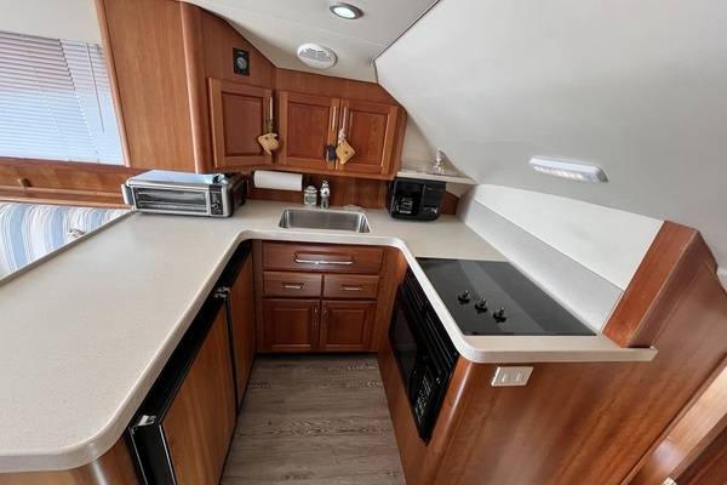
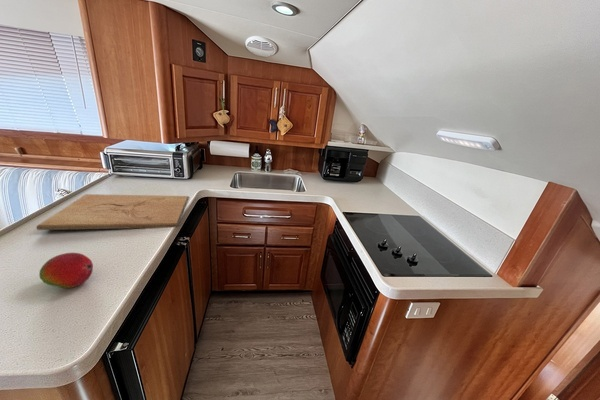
+ fruit (66, 270)
+ cutting board (128, 209)
